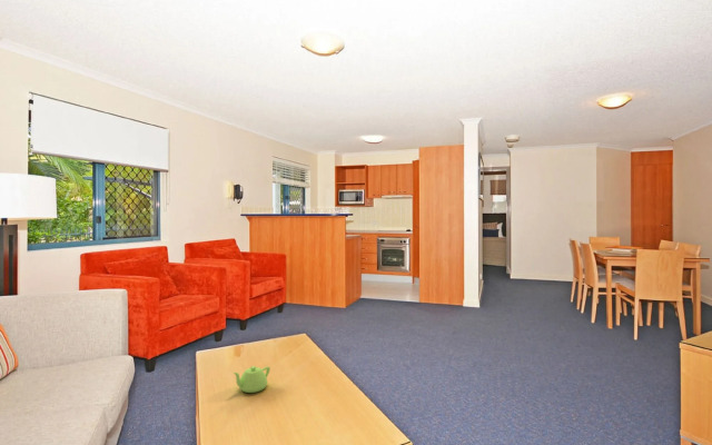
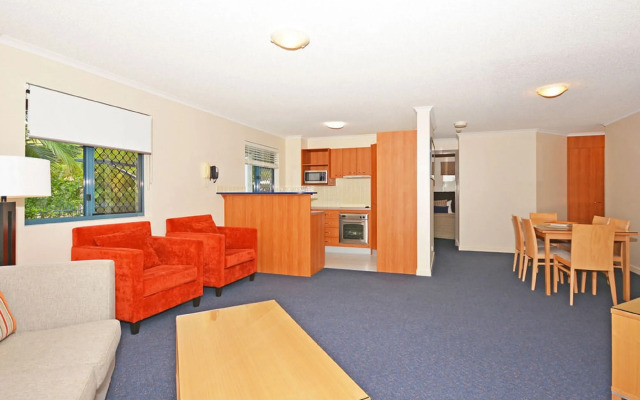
- teapot (251, 377)
